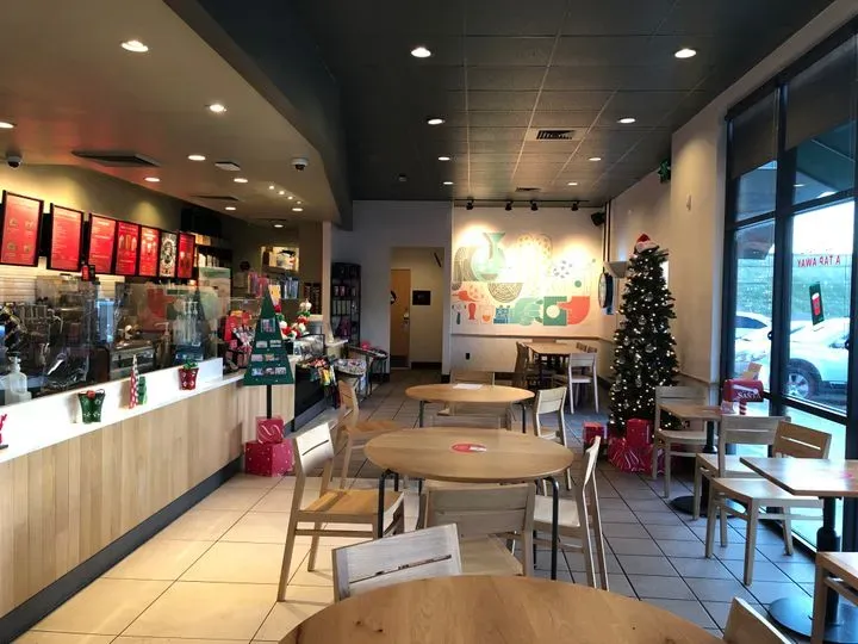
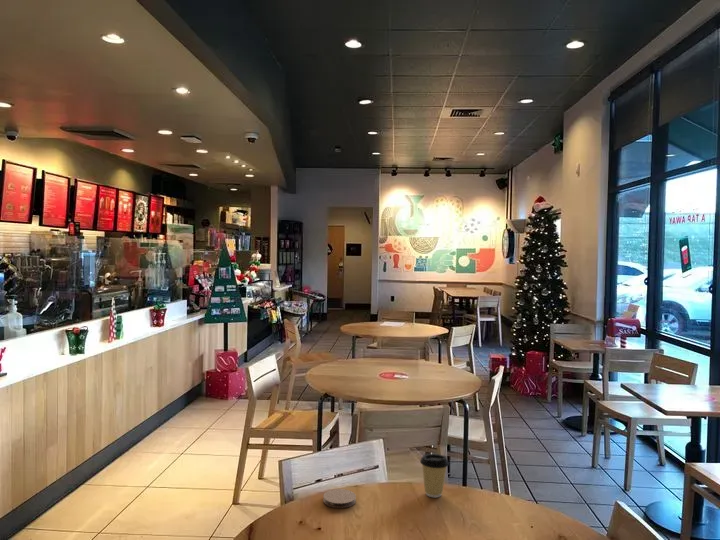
+ coaster (339, 498)
+ coffee cup (434, 475)
